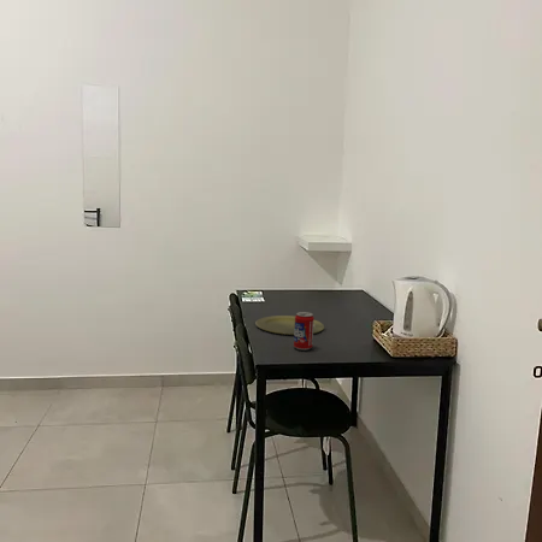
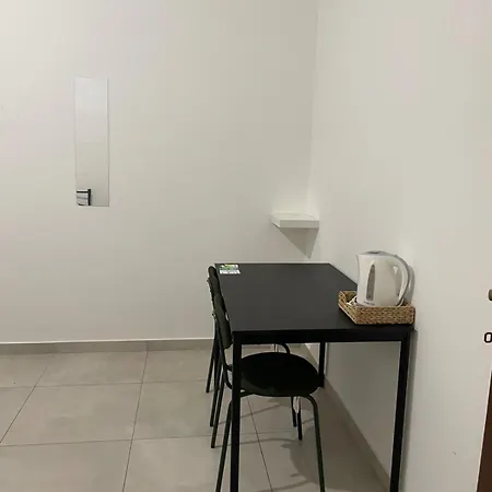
- beverage can (304, 330)
- plate (289, 324)
